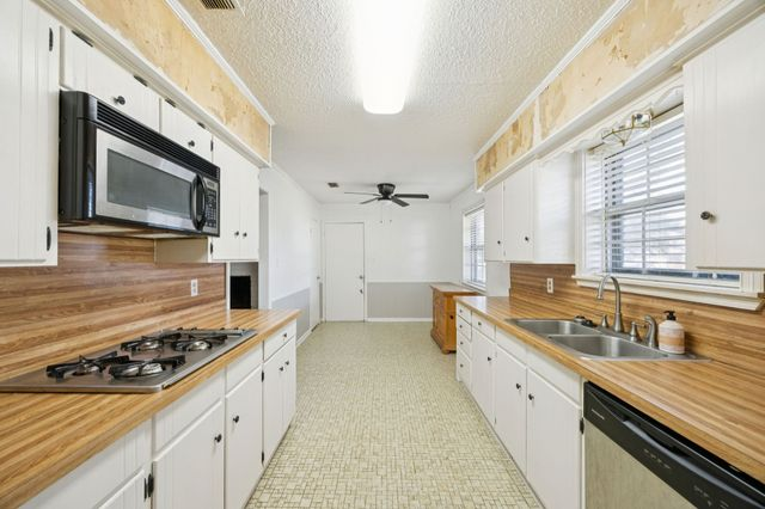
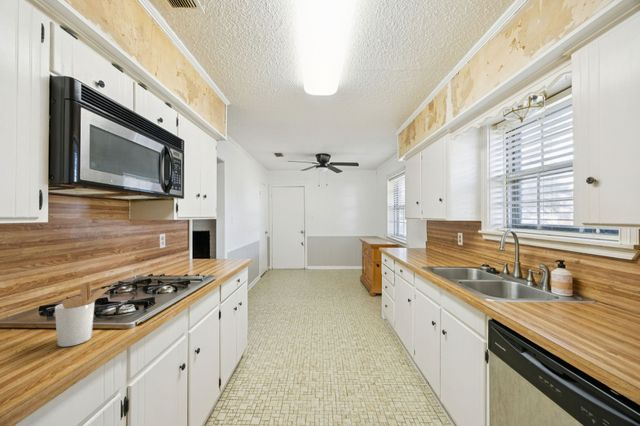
+ utensil holder (84, 312)
